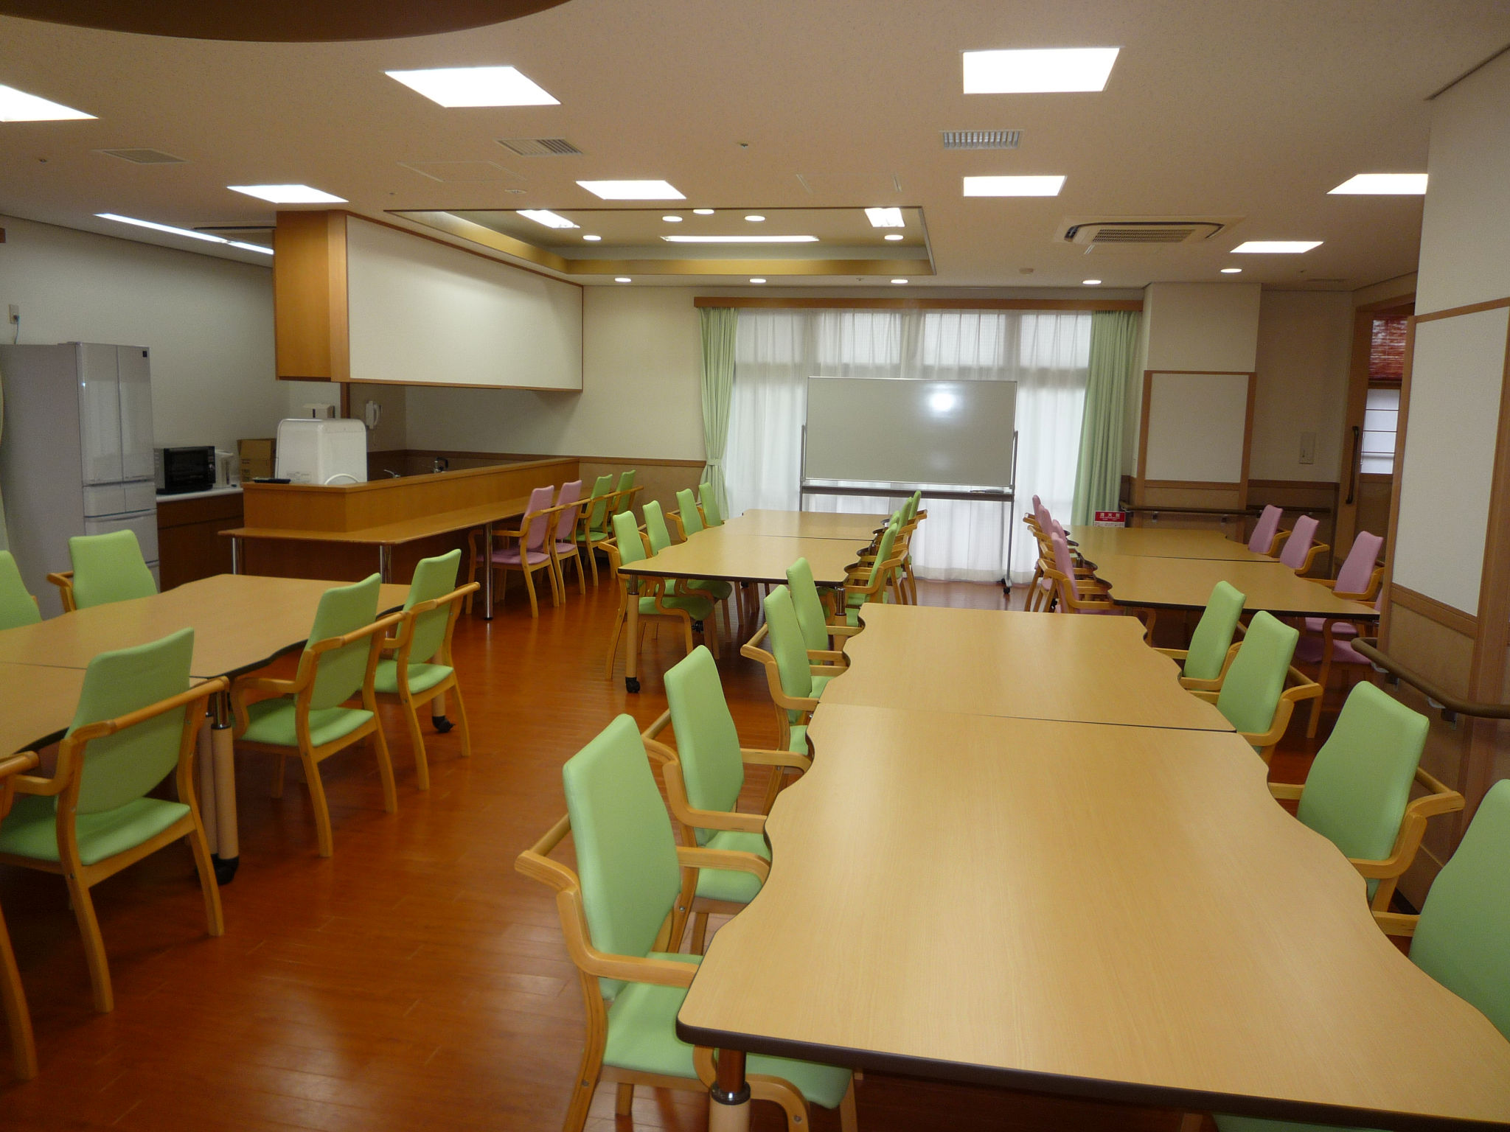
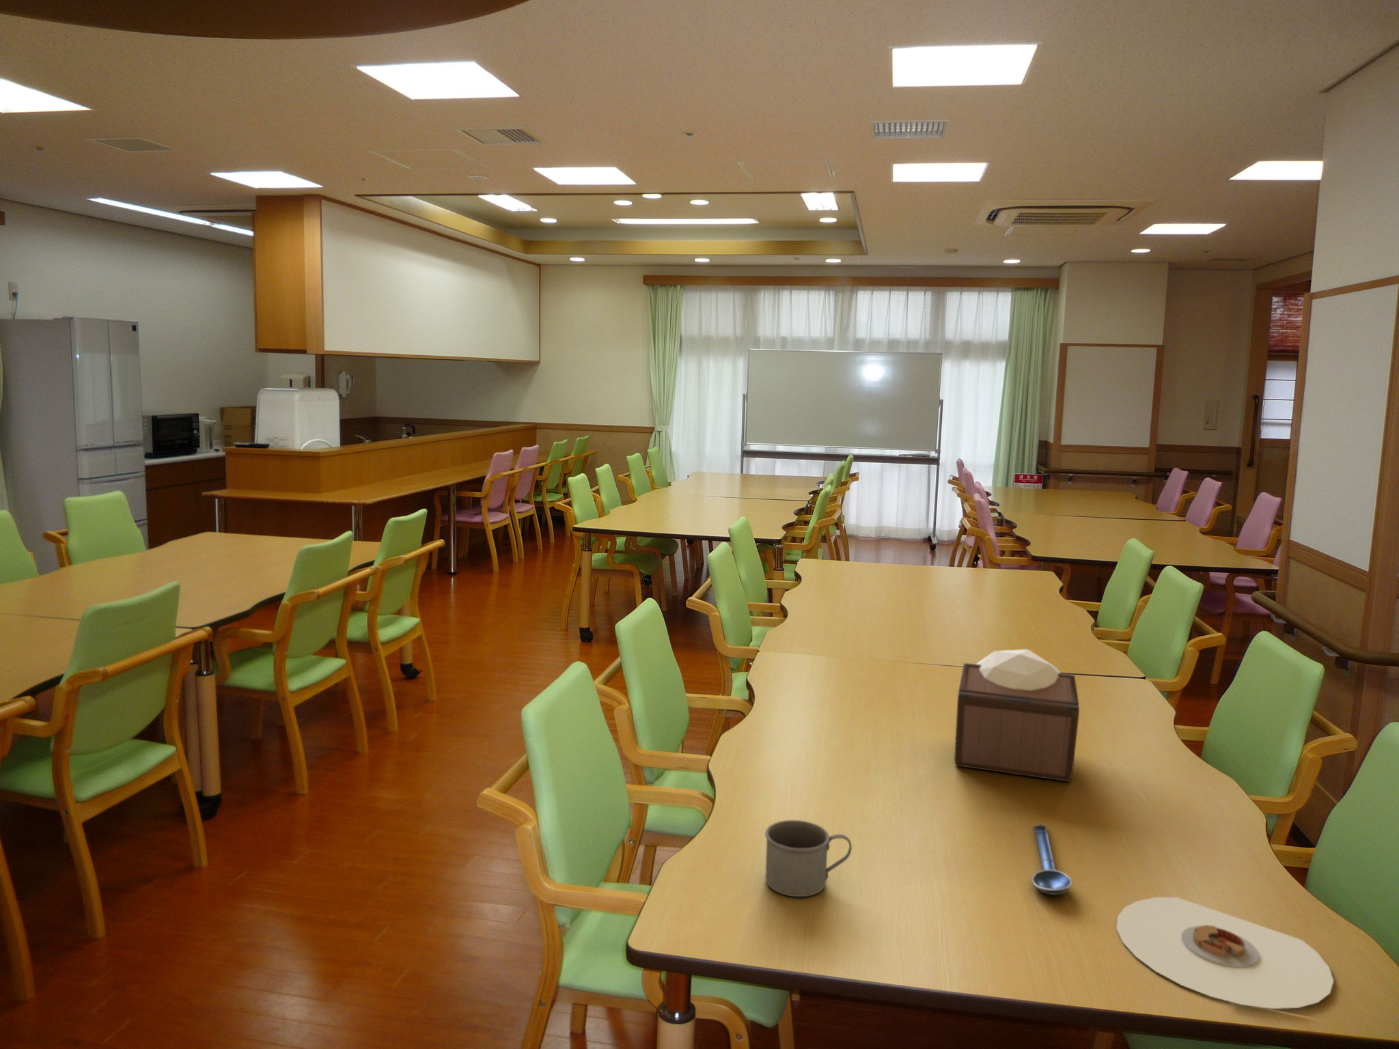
+ plate (1221, 942)
+ tissue box (1016, 705)
+ mug (802, 857)
+ spoon (1051, 857)
